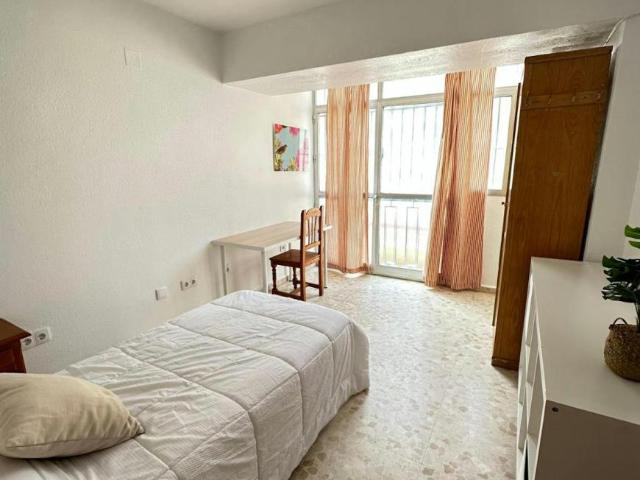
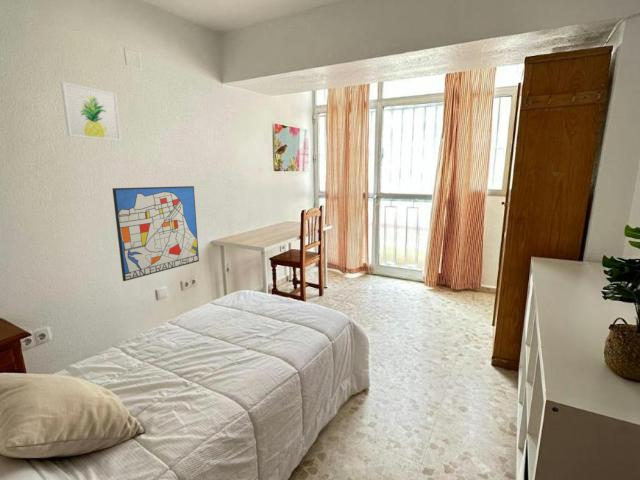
+ wall art (93, 113)
+ wall art (161, 229)
